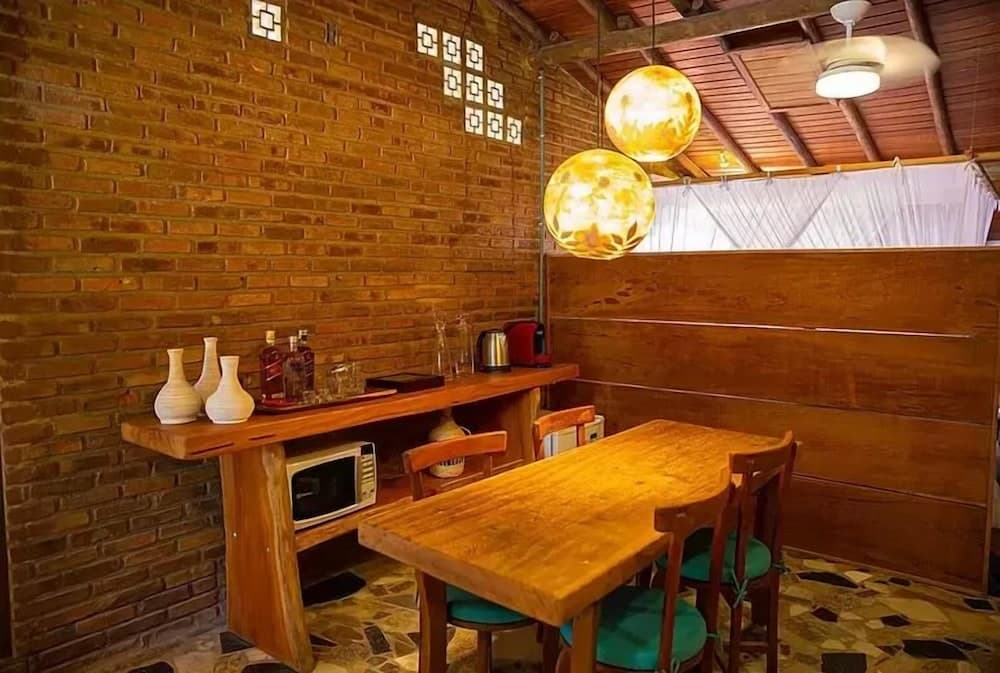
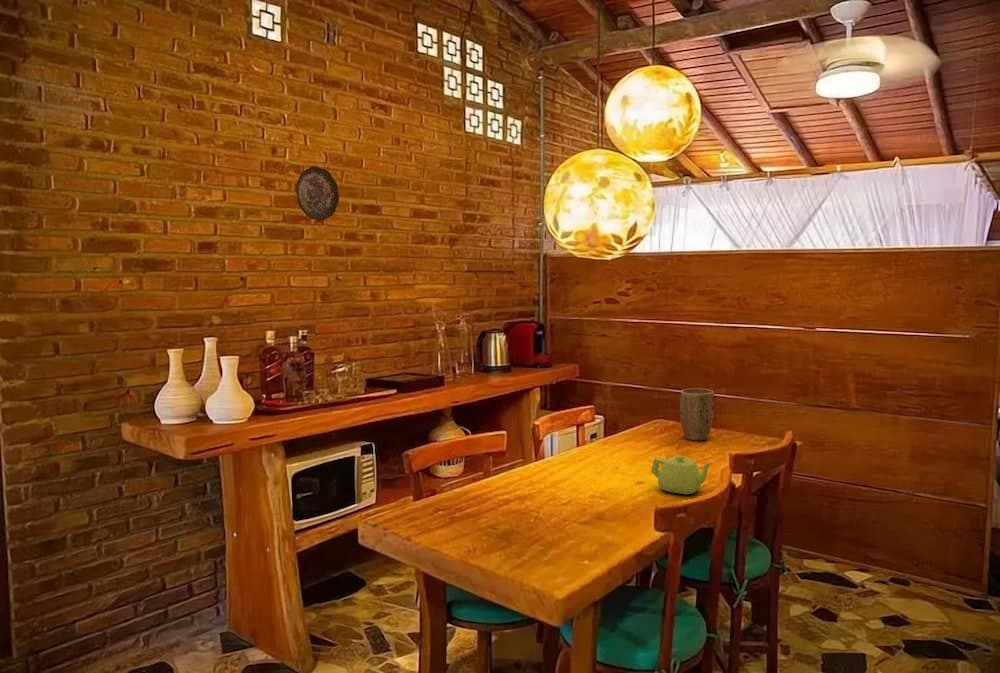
+ decorative plate (316, 193)
+ teapot (681, 473)
+ plant pot (696, 414)
